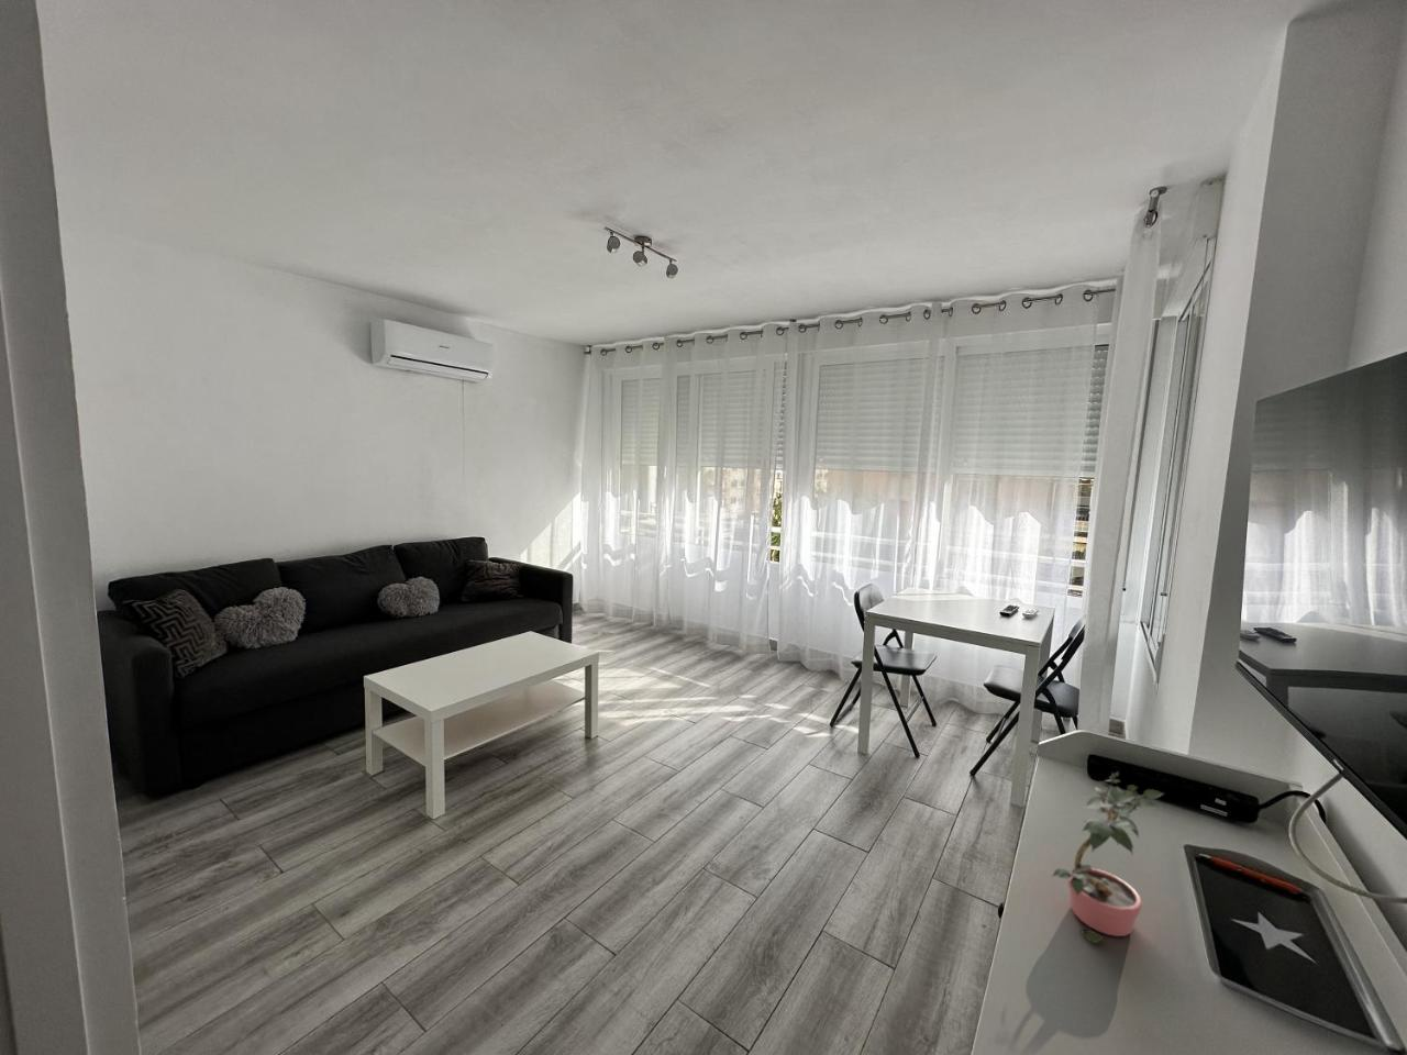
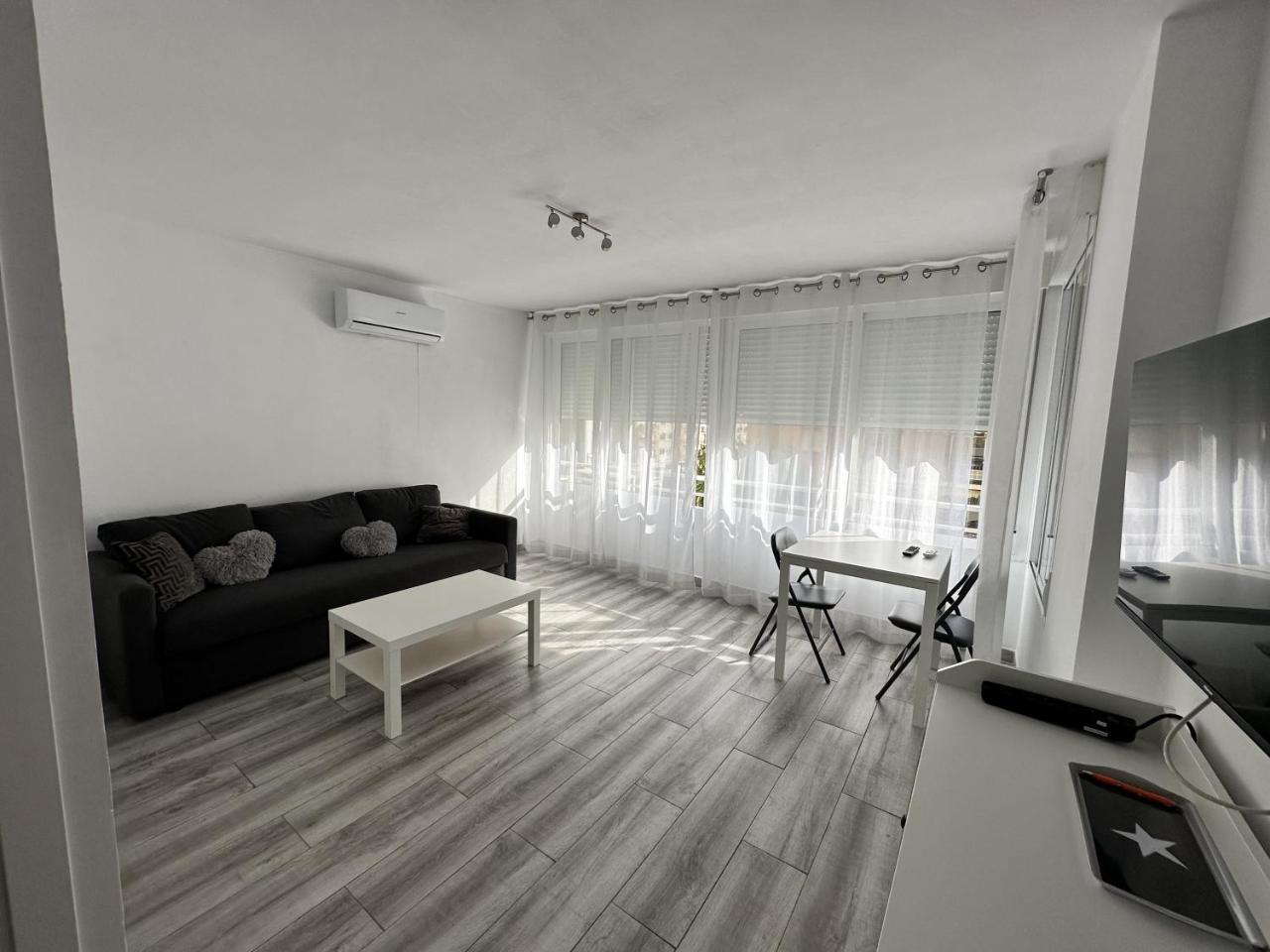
- potted plant (1108, 838)
